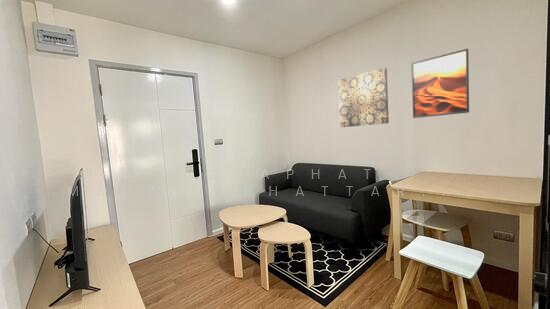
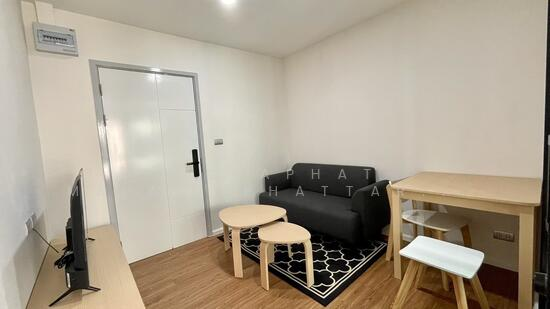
- wall art (361, 100)
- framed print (438, 86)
